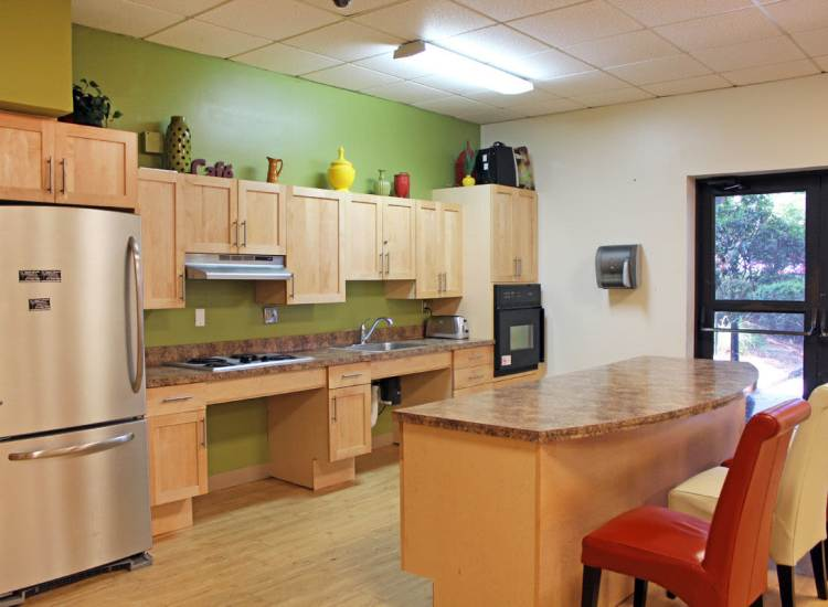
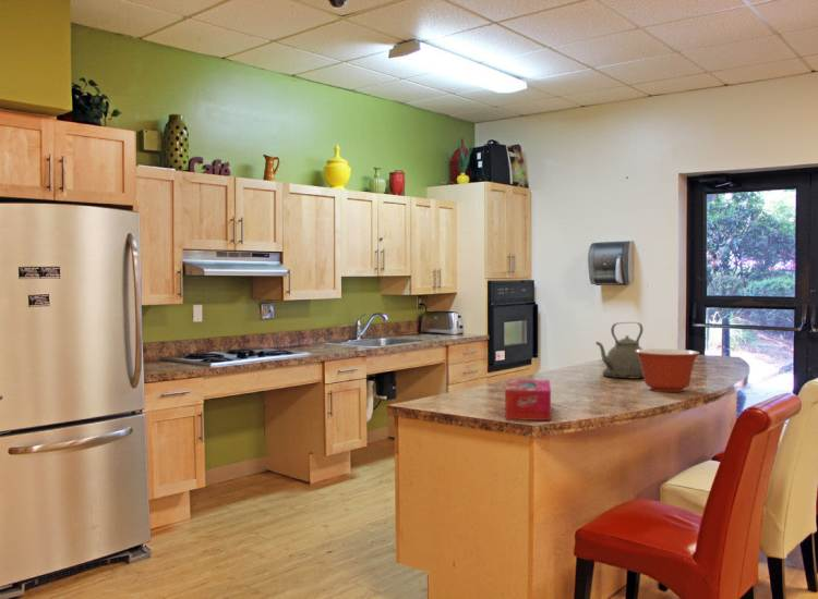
+ kettle (625, 349)
+ mixing bowl (666, 370)
+ tissue box (528, 399)
